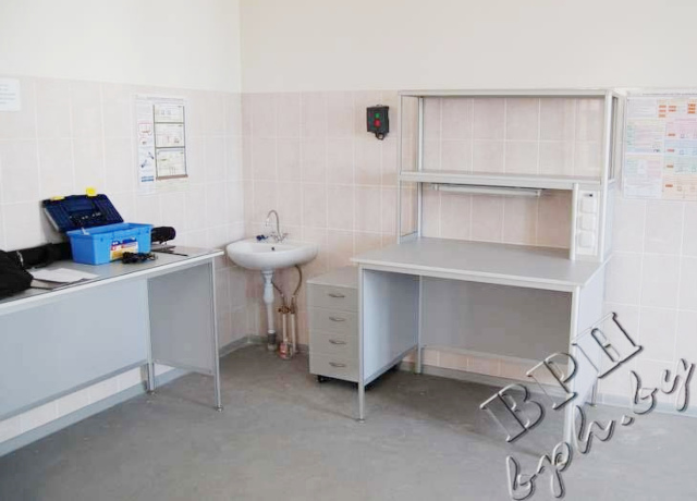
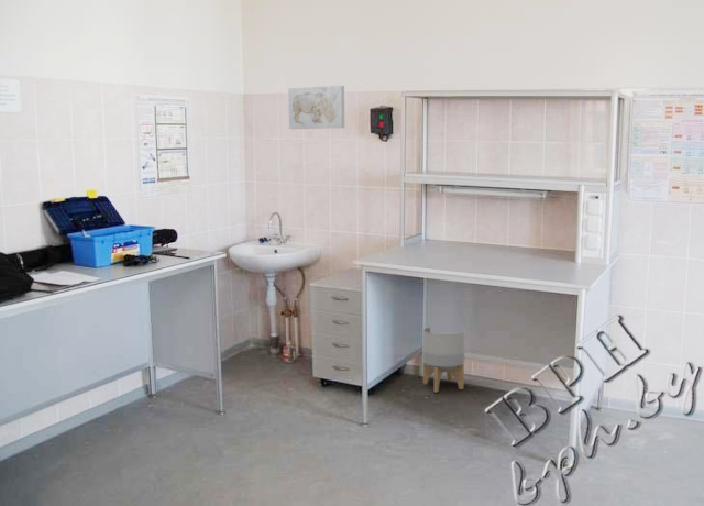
+ planter (443, 358)
+ wall art (316, 107)
